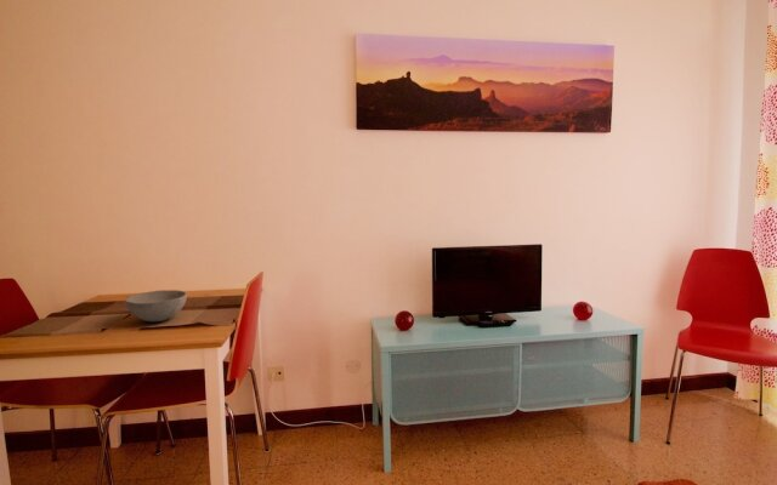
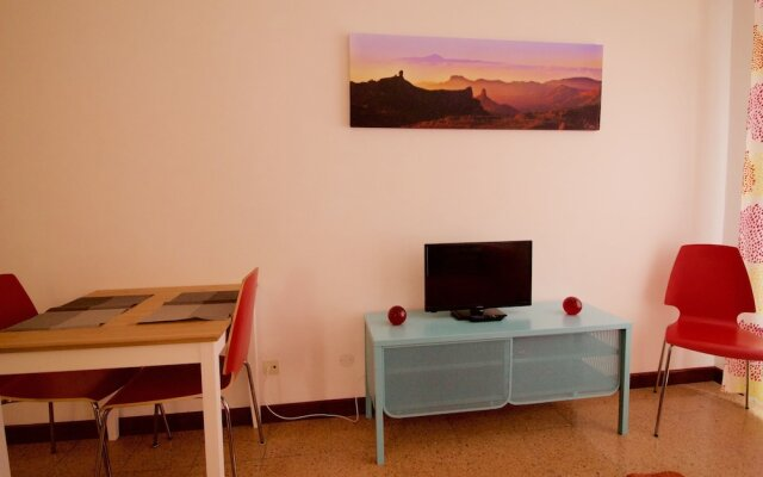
- bowl (157, 307)
